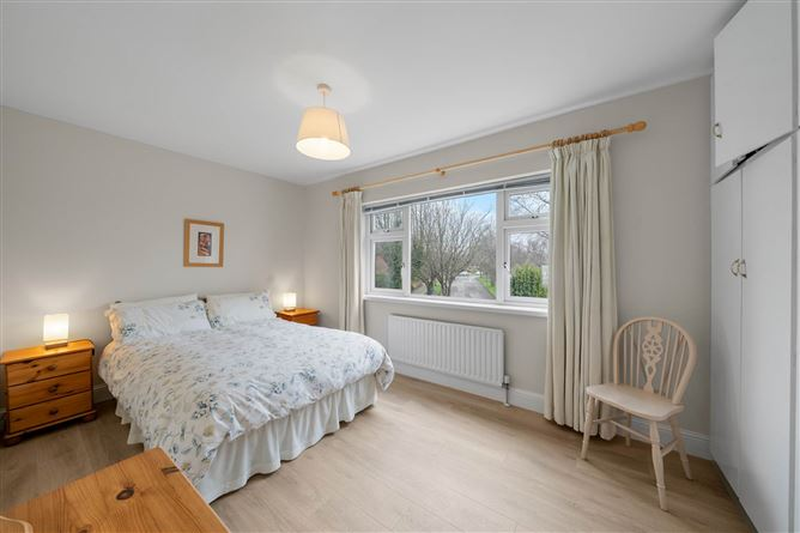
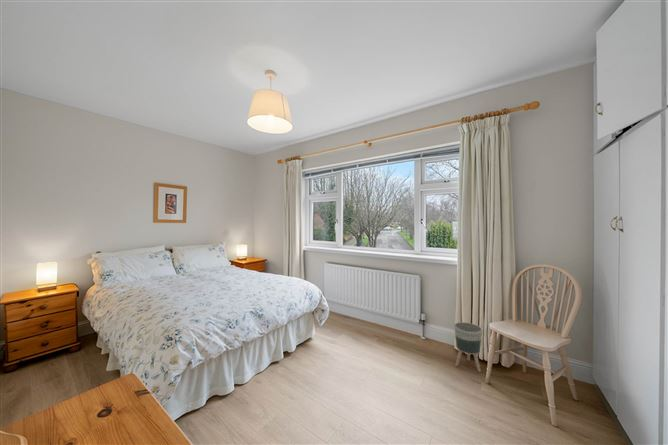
+ planter (468, 346)
